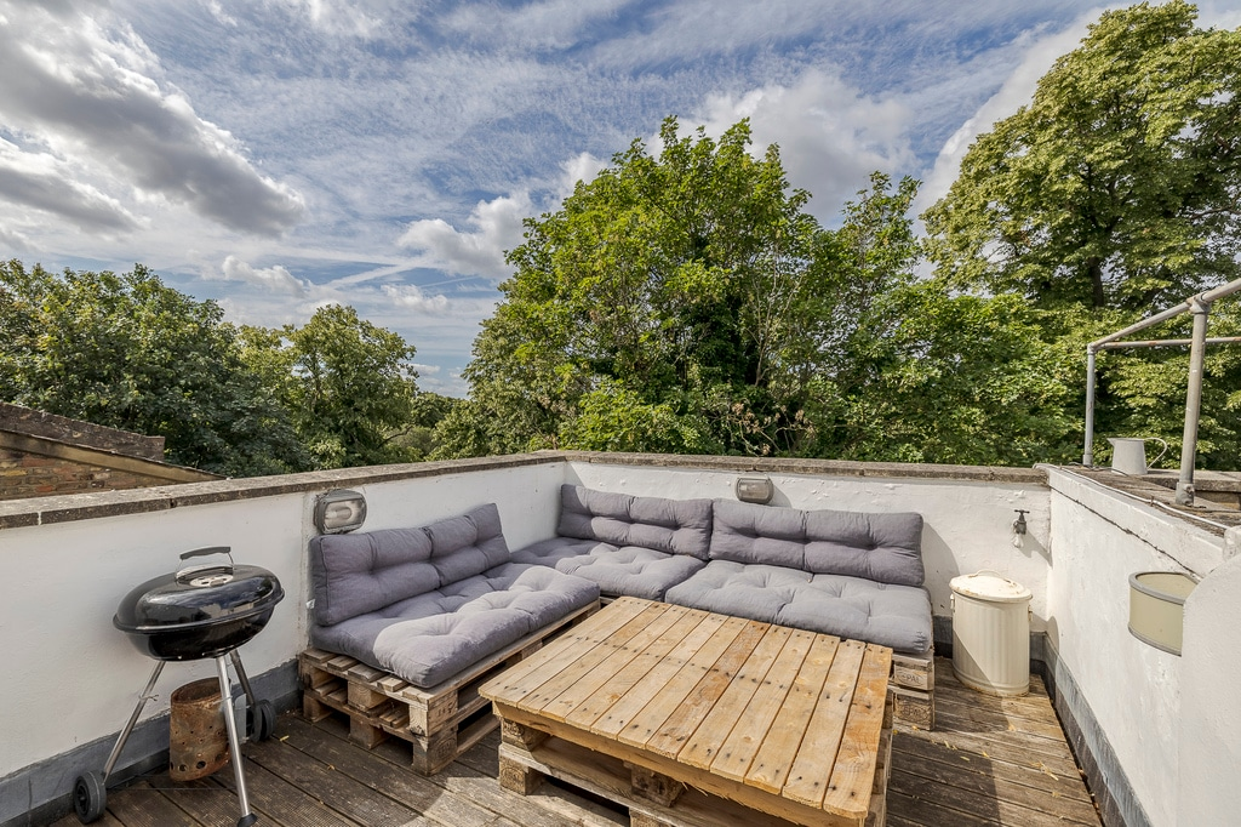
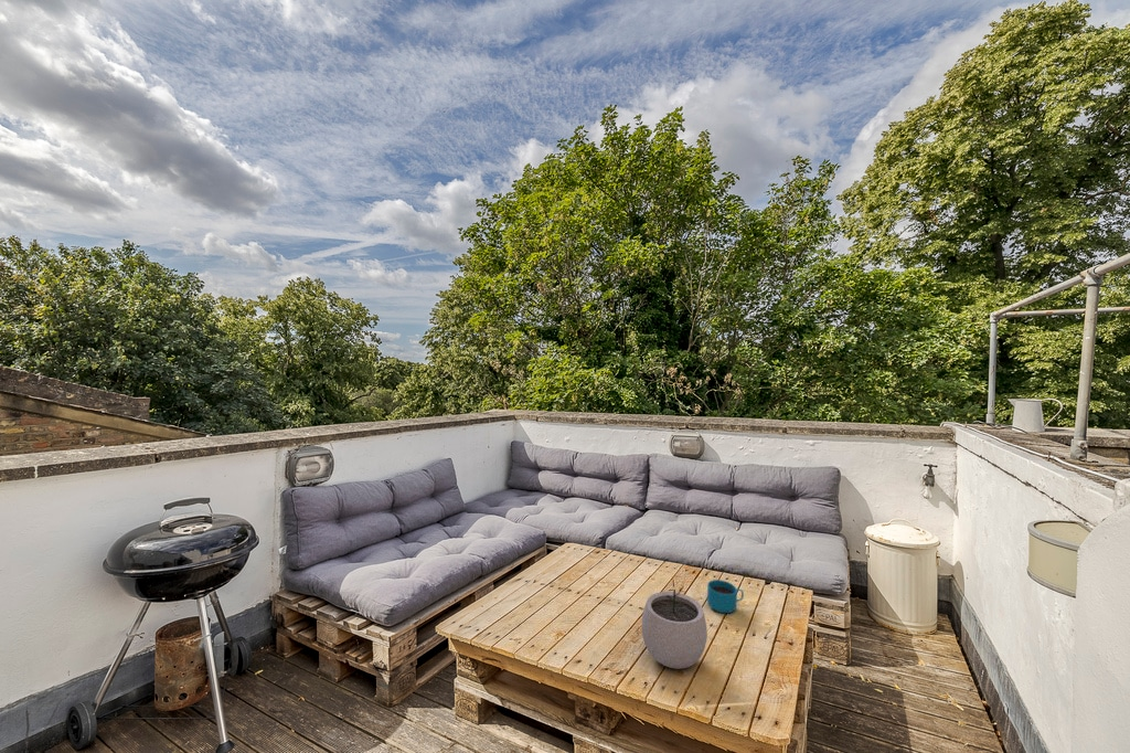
+ plant pot (673, 621)
+ cup (725, 596)
